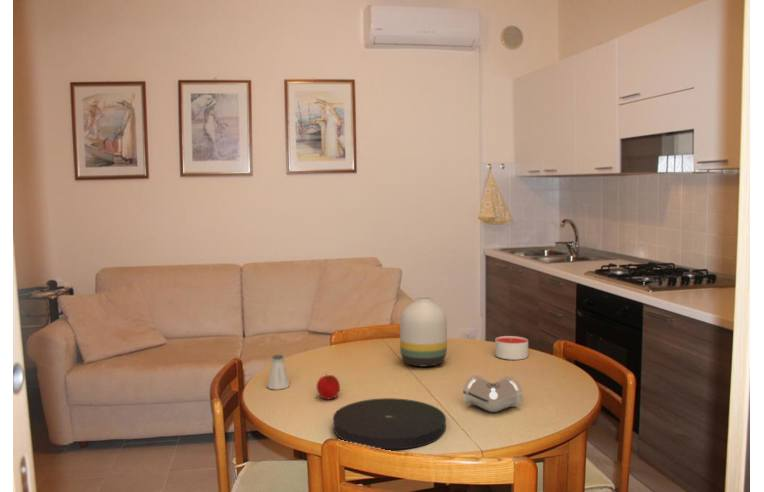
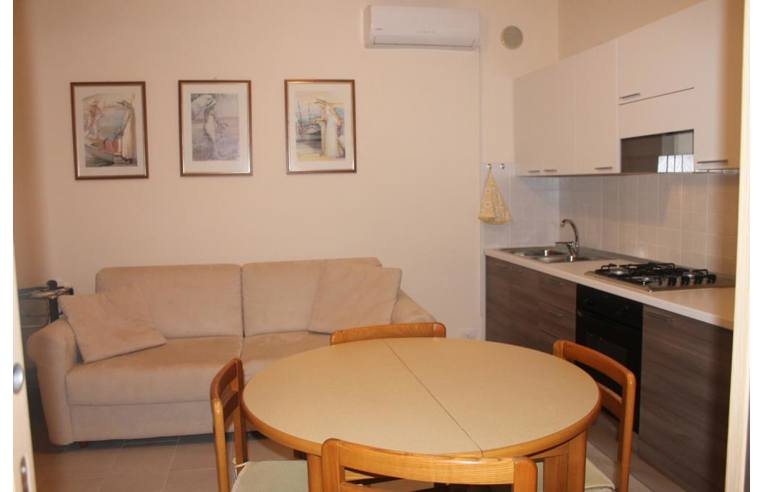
- plate (389, 421)
- apple (328, 385)
- vase (423, 330)
- pipe fitting (492, 393)
- candle (511, 347)
- saltshaker (278, 371)
